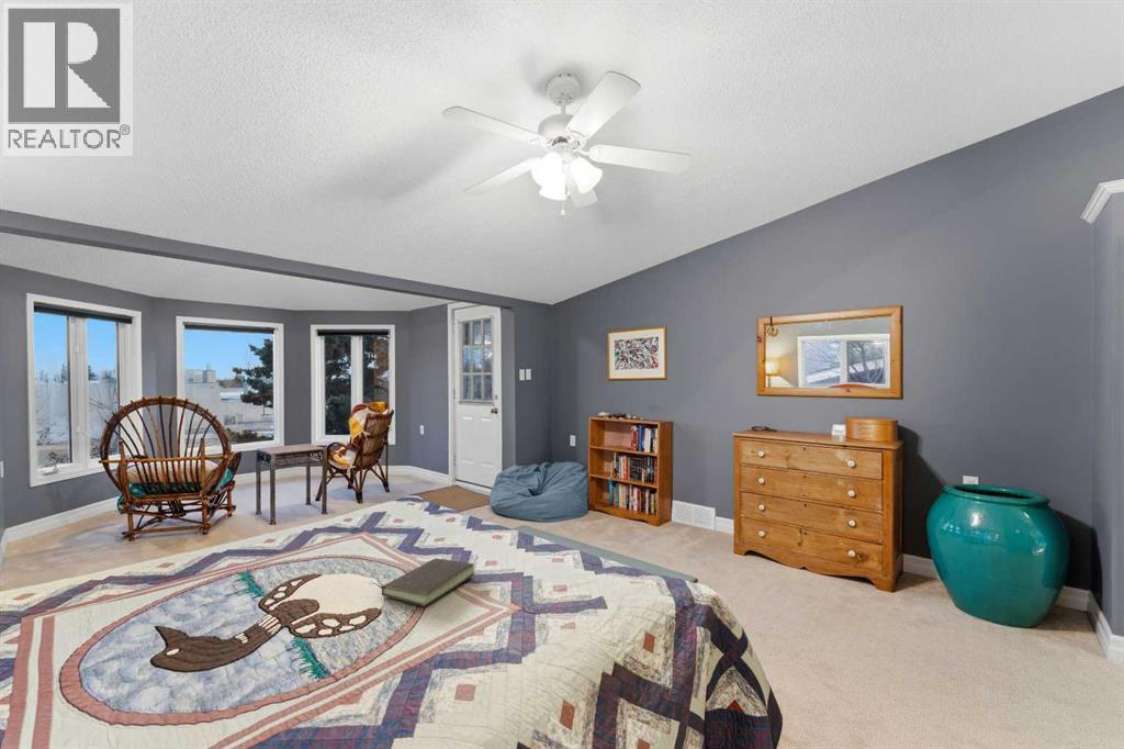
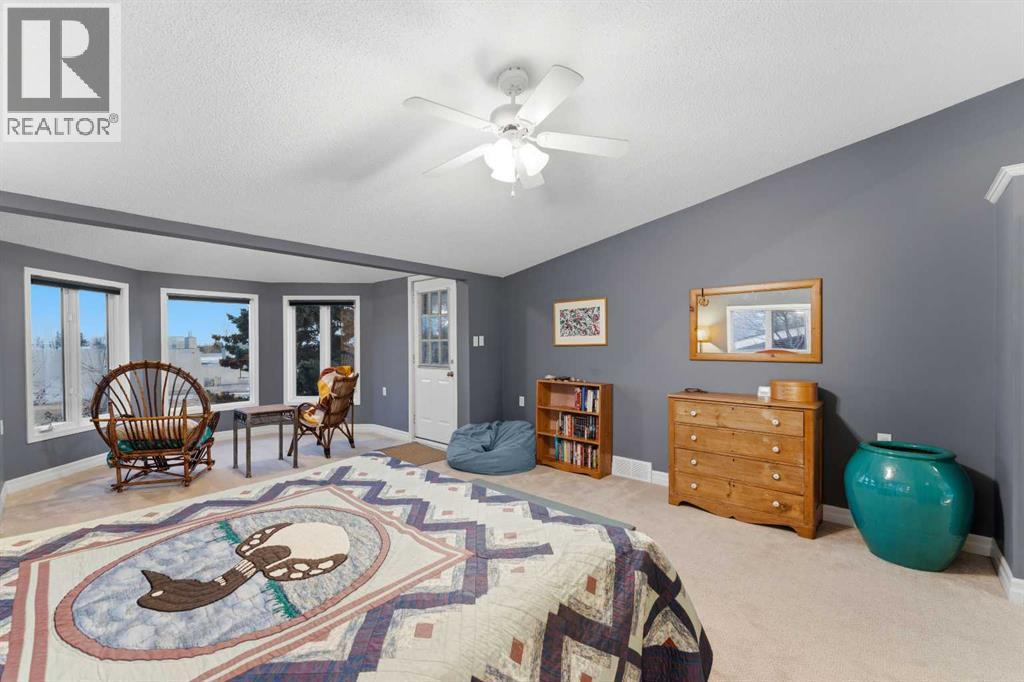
- book (423, 578)
